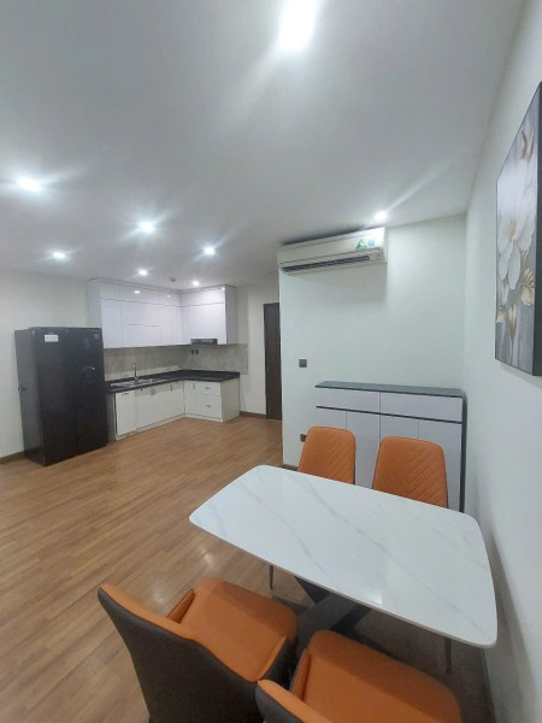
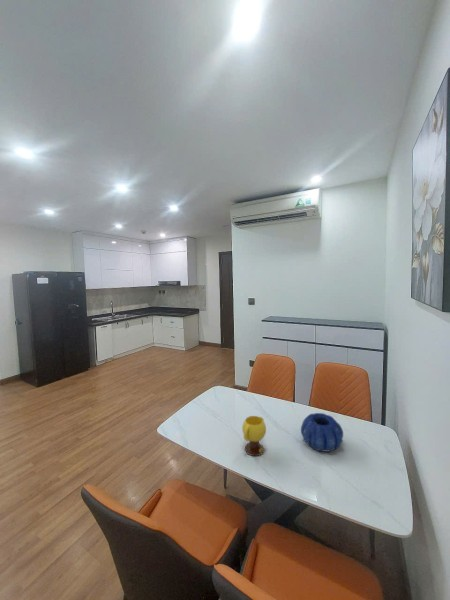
+ decorative bowl (321, 430)
+ mug (254, 434)
